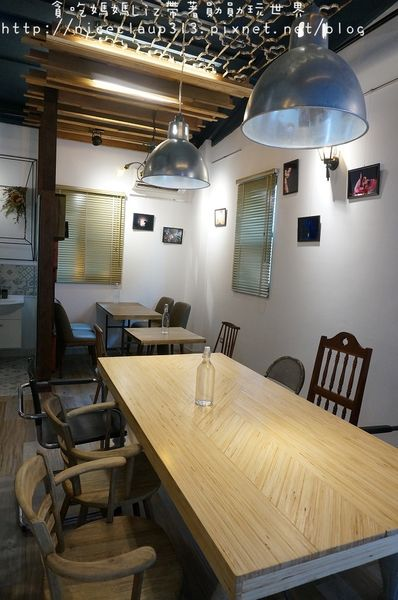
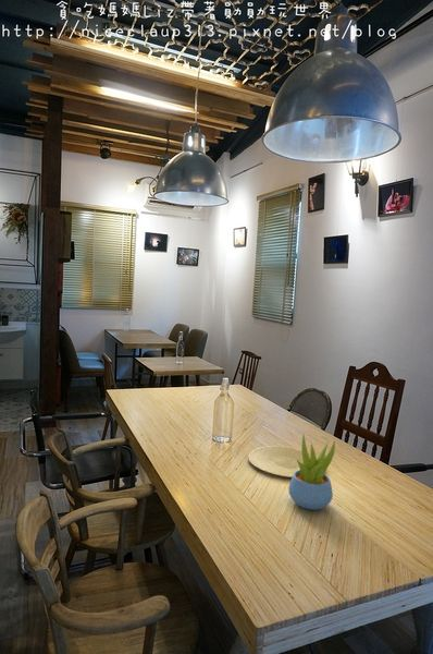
+ plate (285, 461)
+ succulent plant (313, 471)
